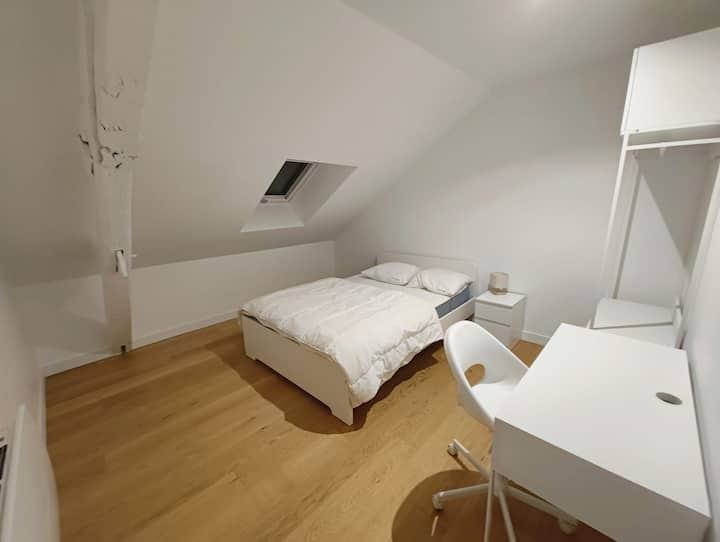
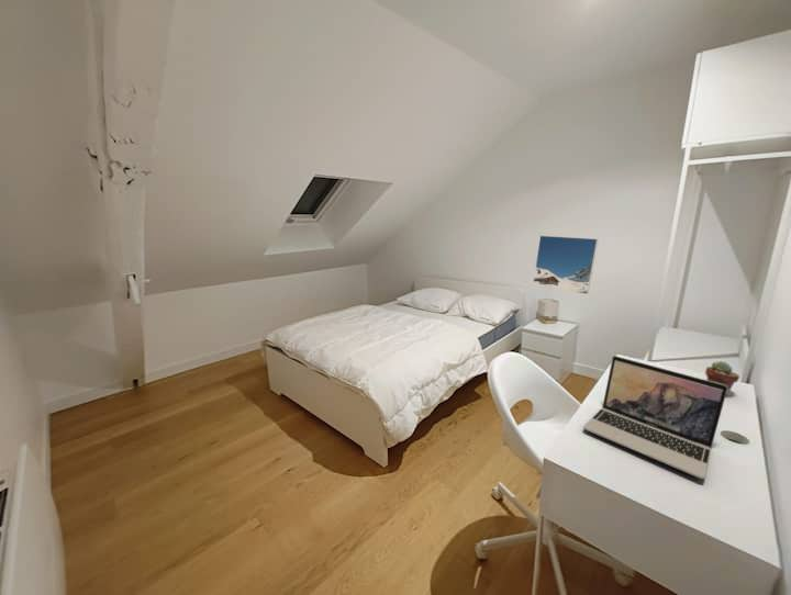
+ potted succulent (721, 377)
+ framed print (562, 263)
+ laptop (651, 408)
